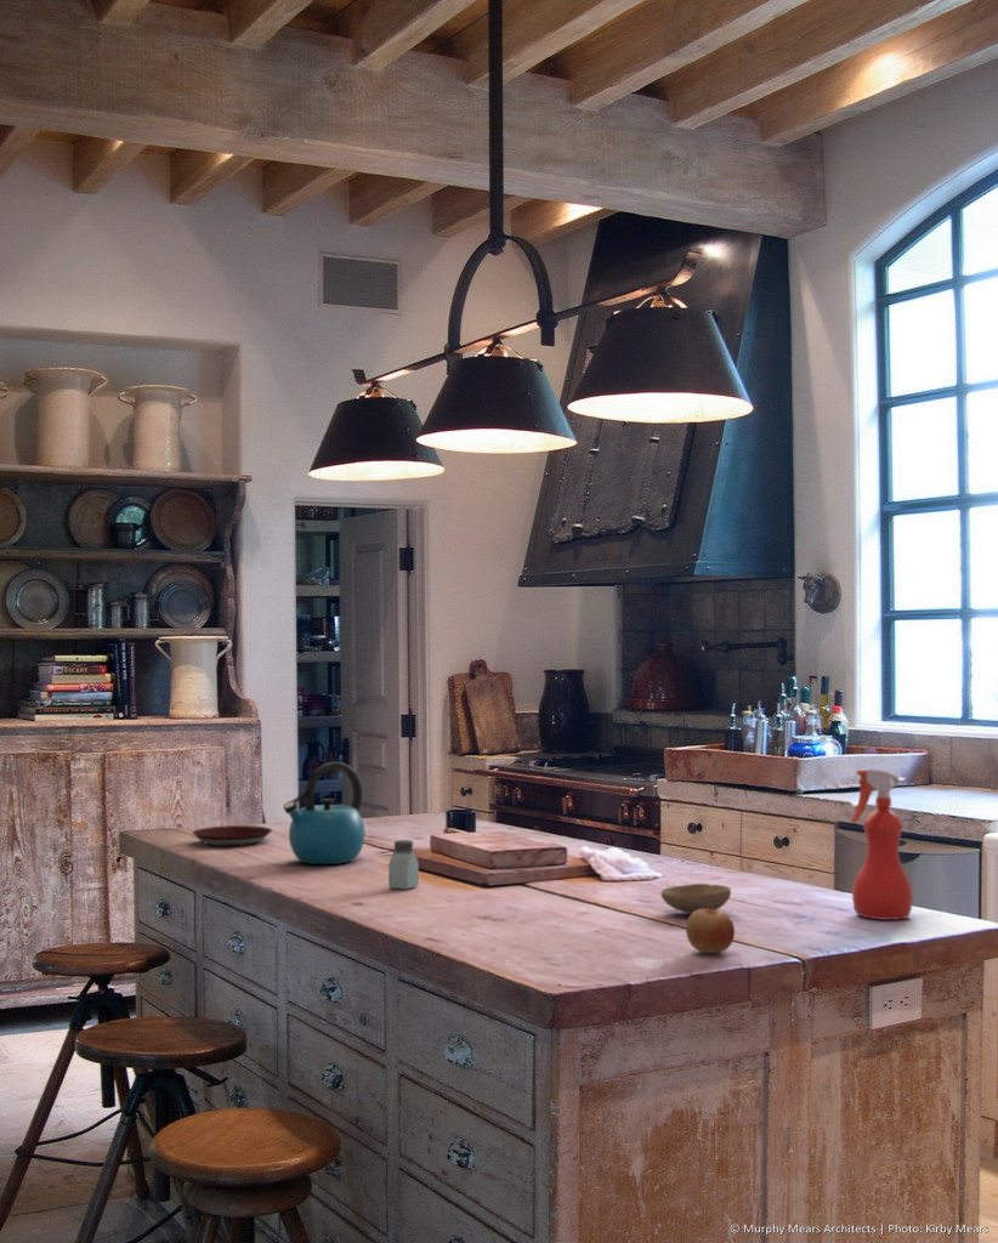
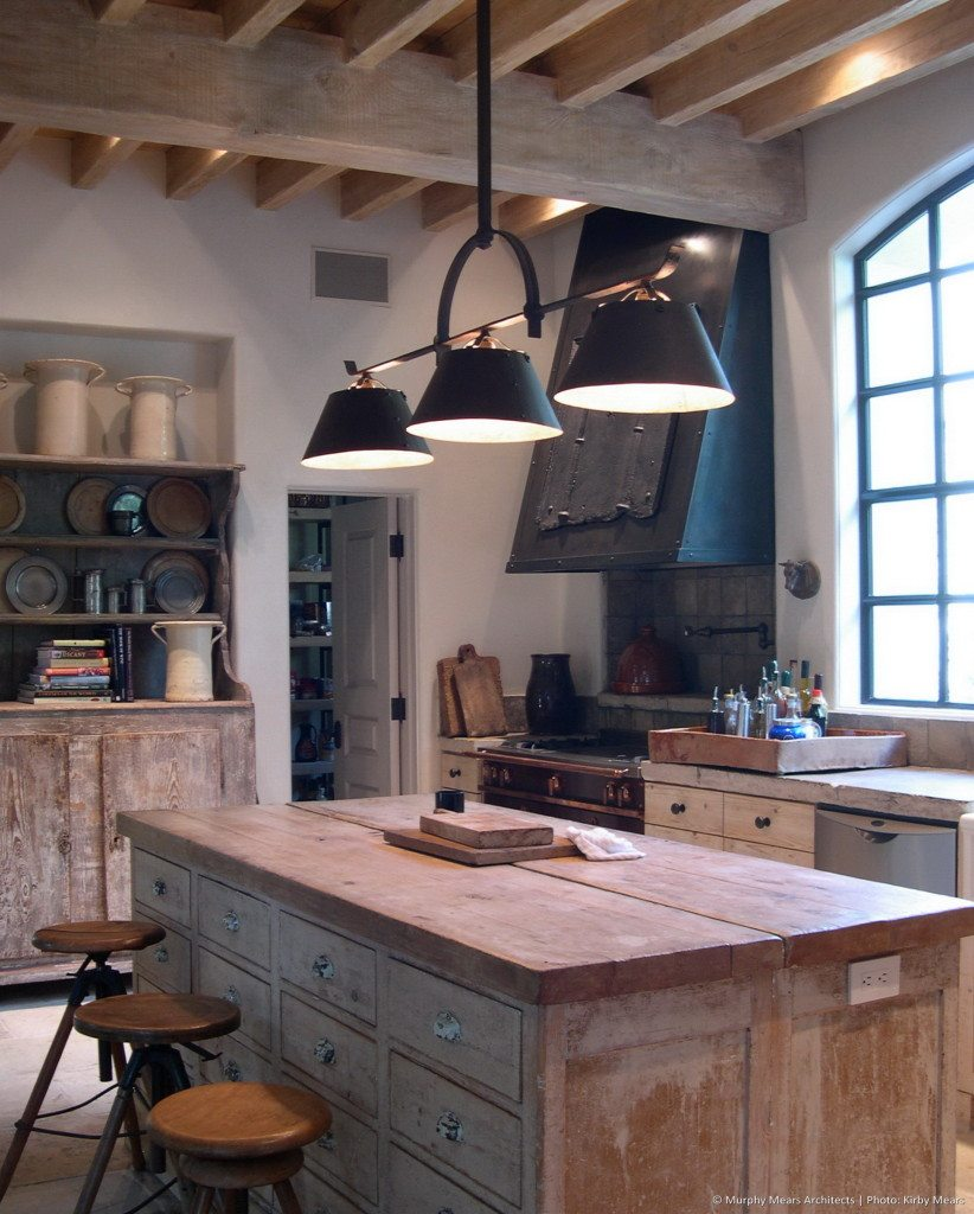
- bowl (696, 899)
- kettle (323, 812)
- saltshaker (403, 863)
- spray bottle (878, 841)
- plate (232, 836)
- apple (709, 927)
